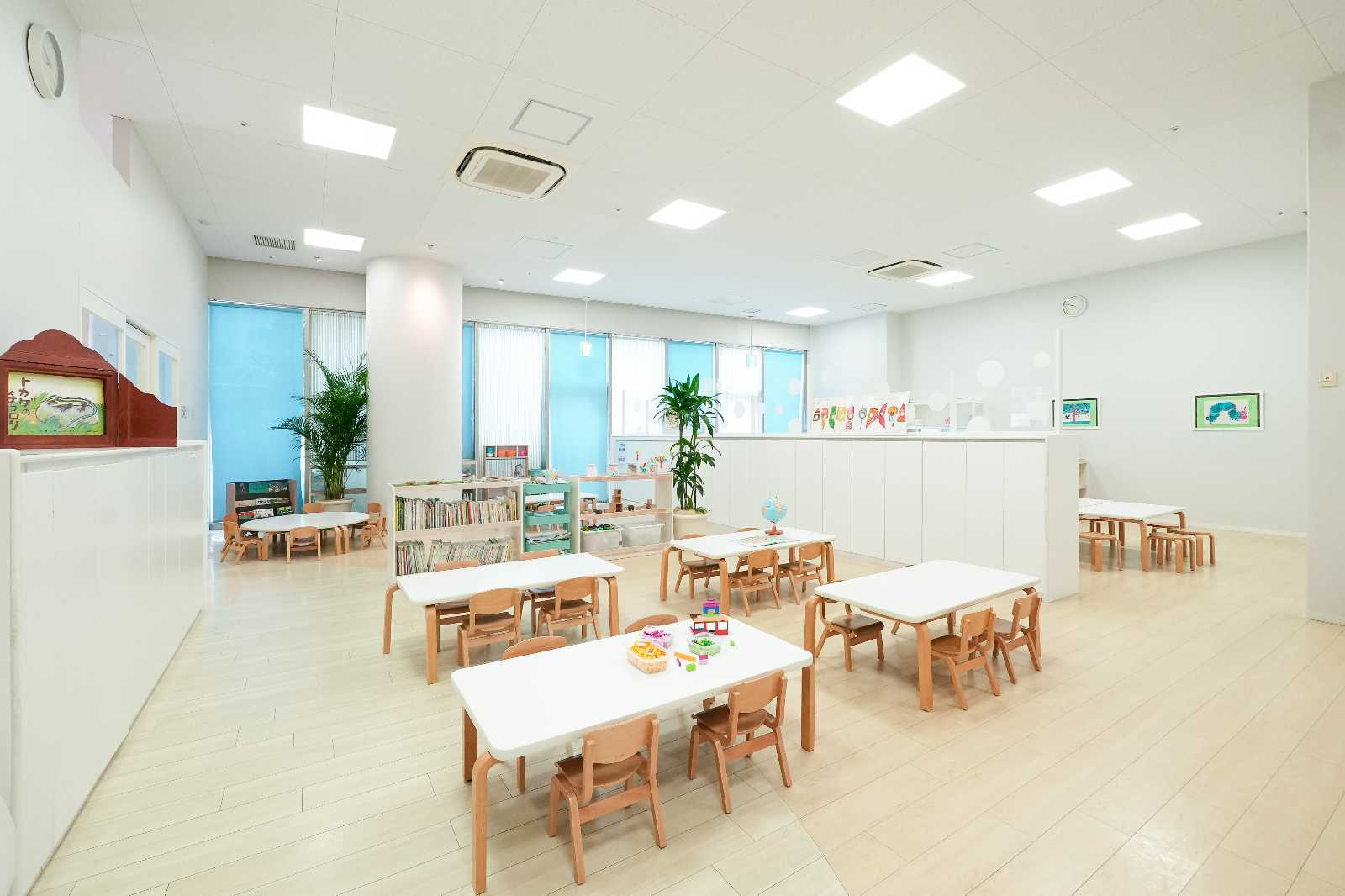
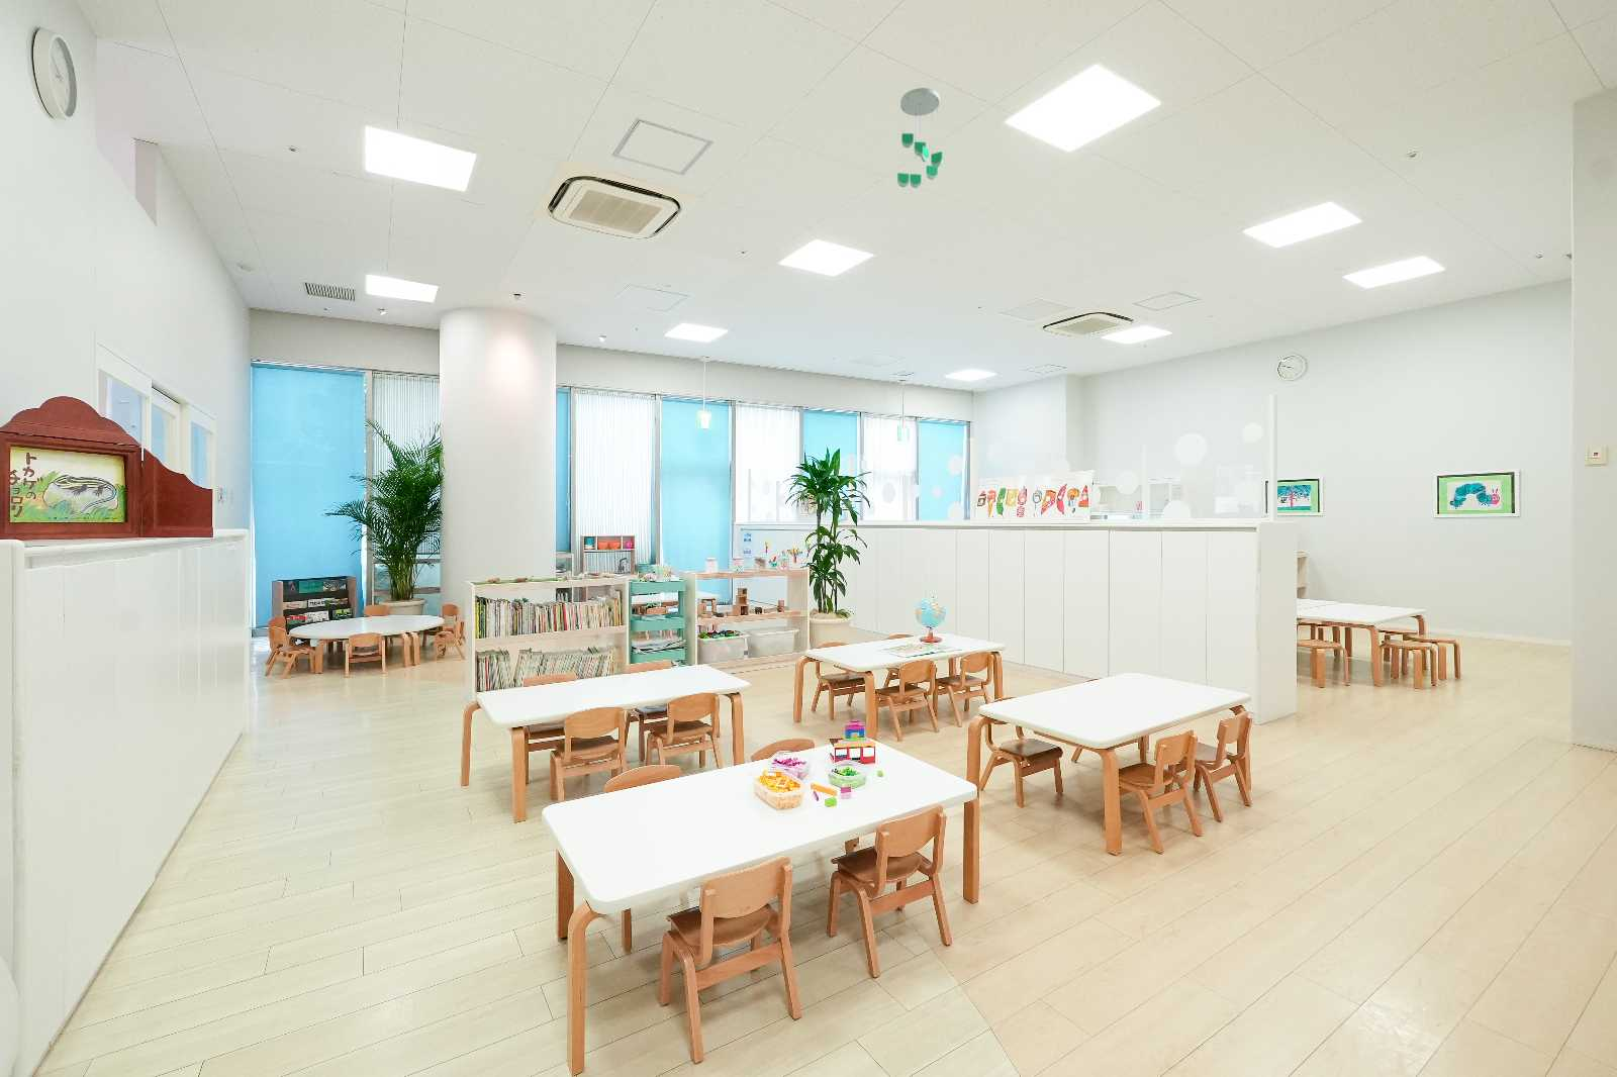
+ ceiling mobile (920, 143)
